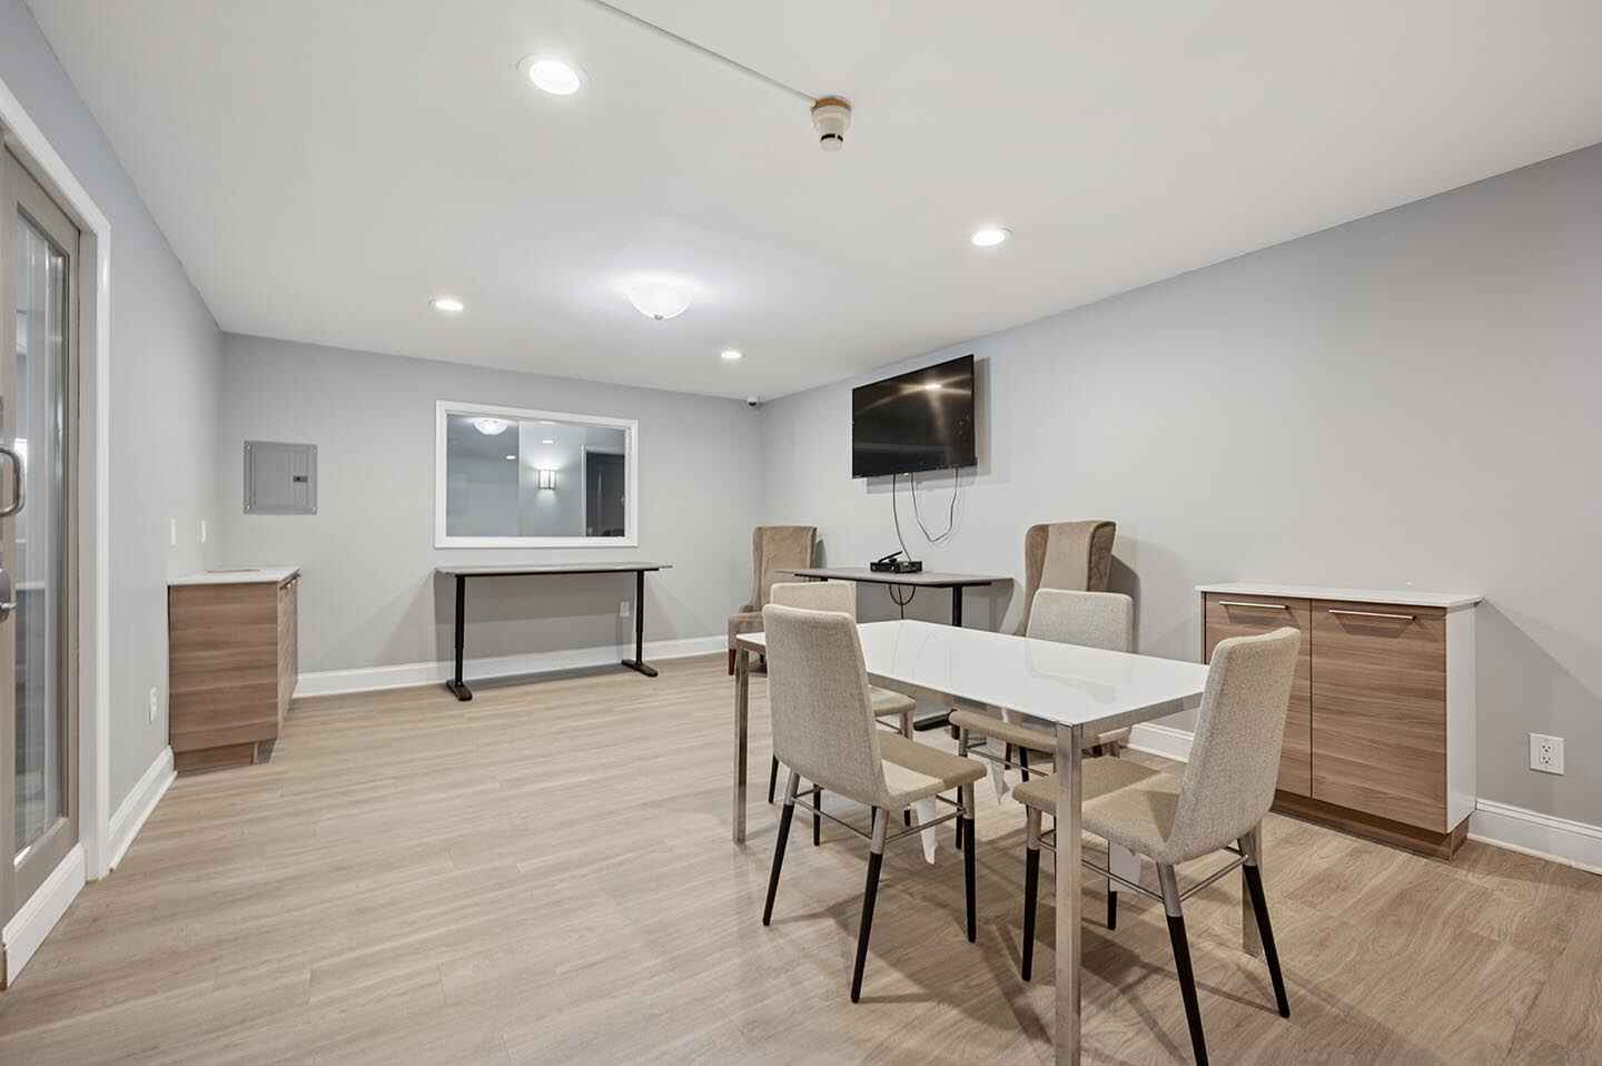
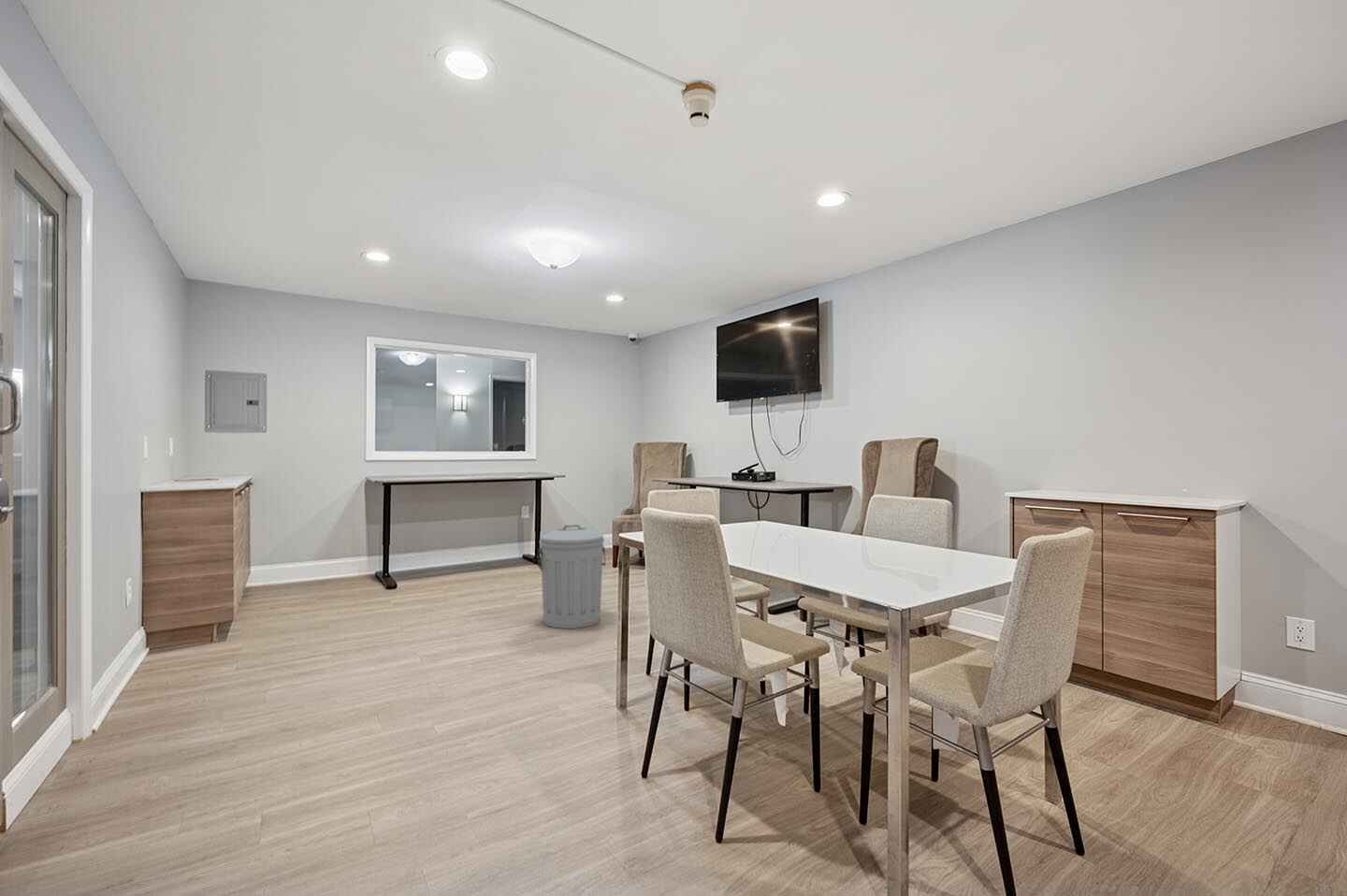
+ trash can (572, 572)
